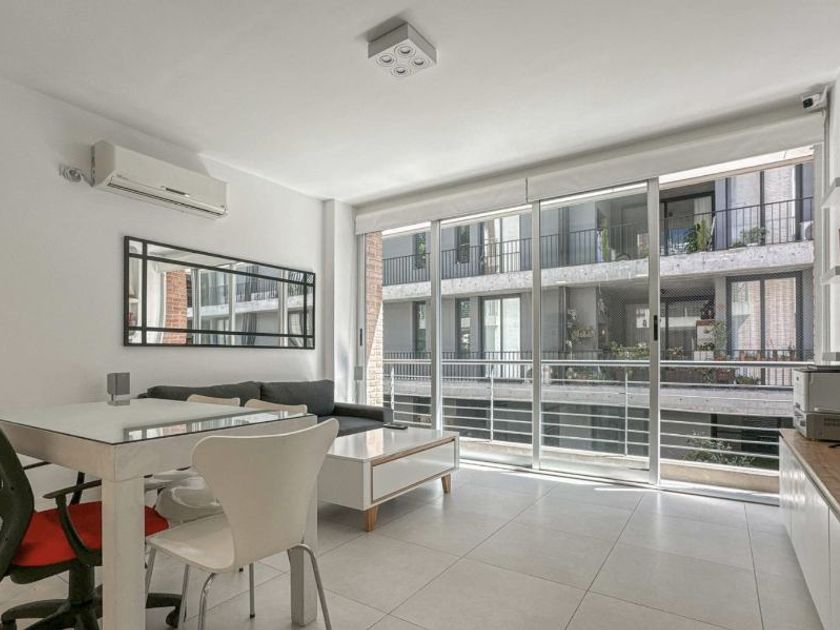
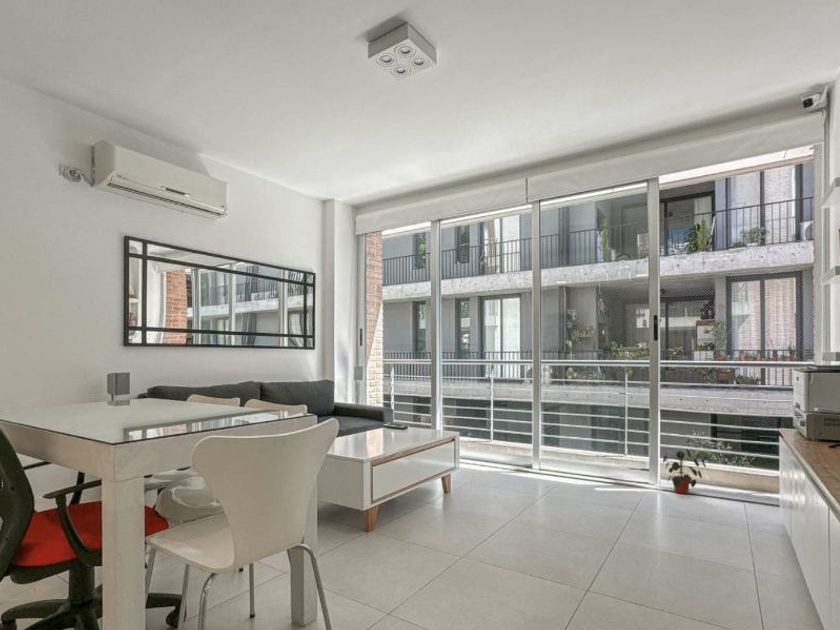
+ potted plant (682, 469)
